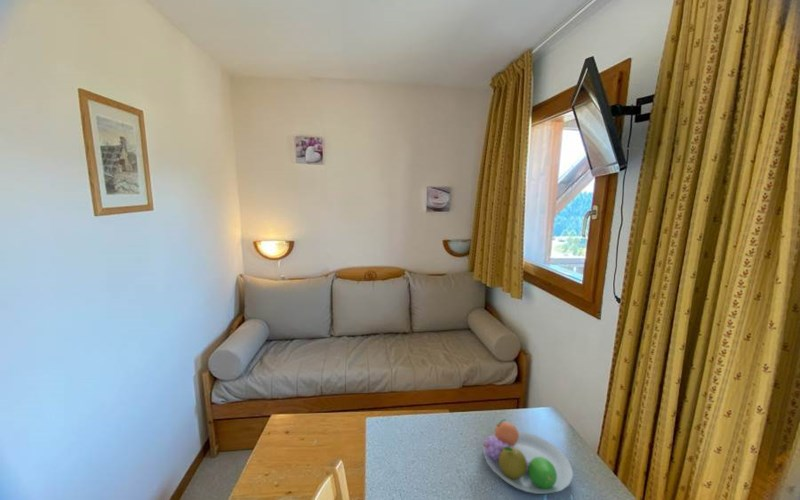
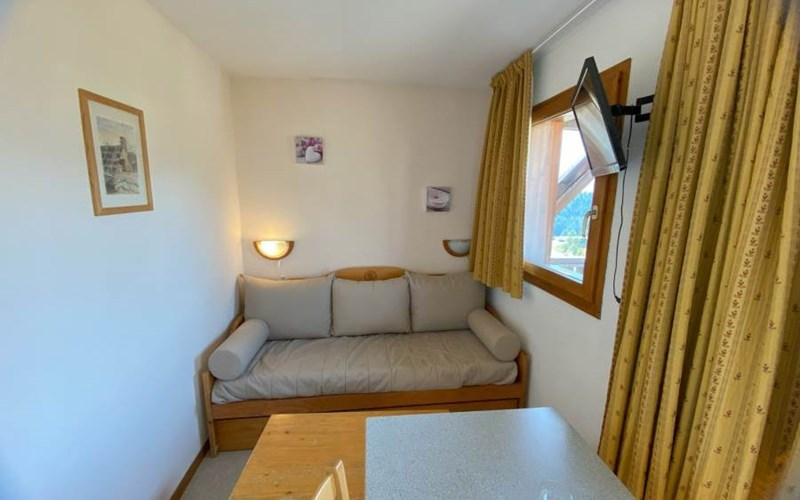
- fruit bowl (526, 452)
